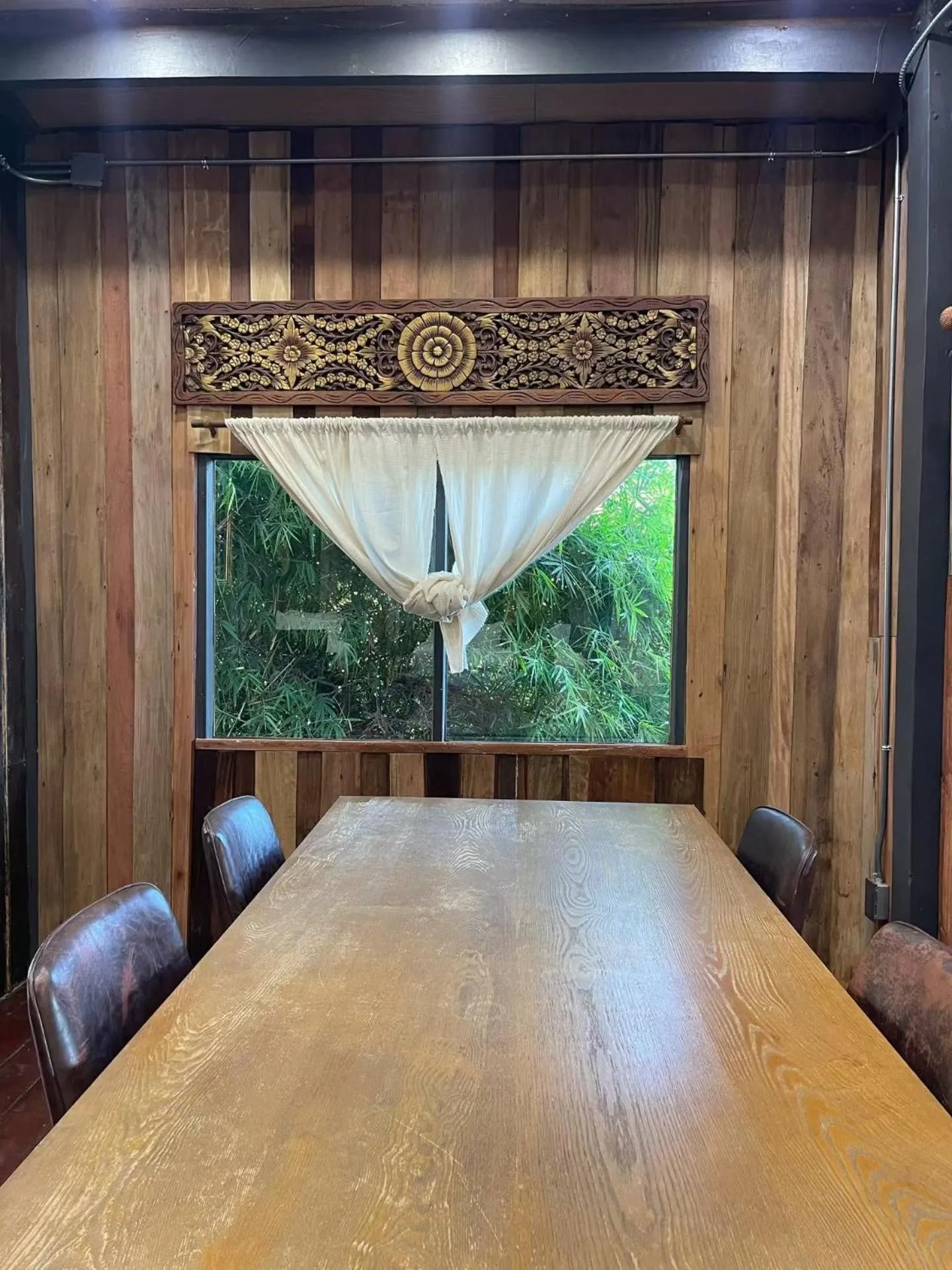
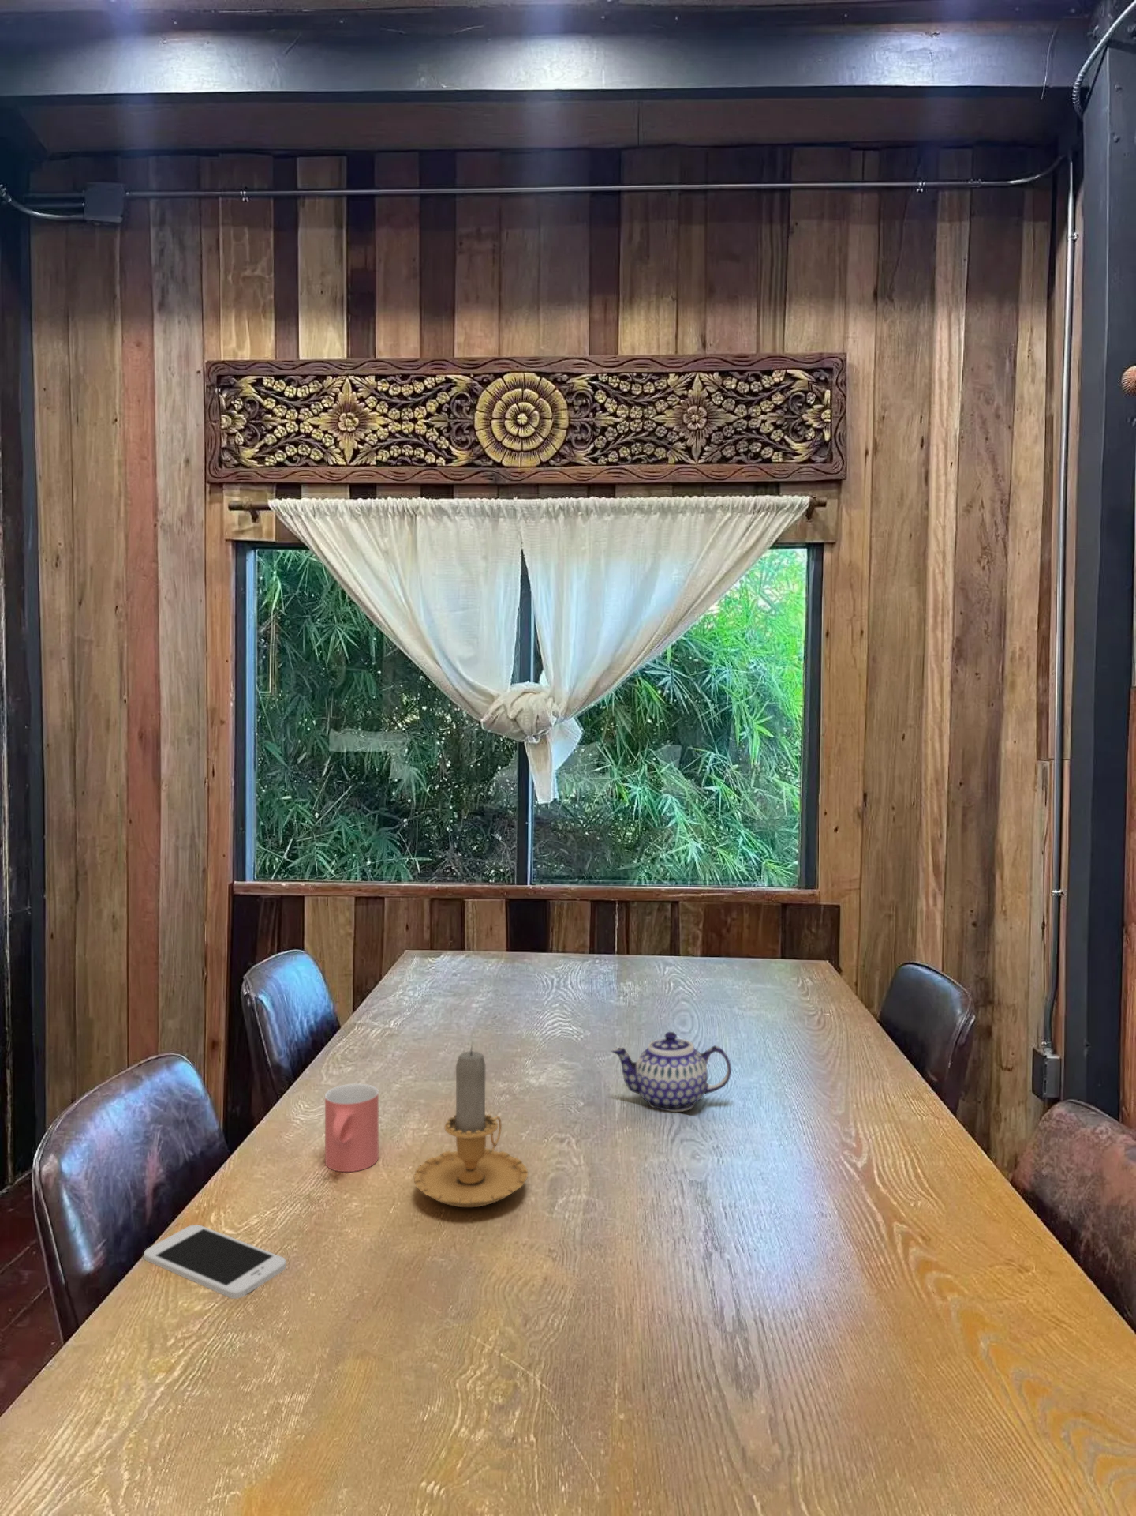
+ teapot (671, 1067)
+ candle (476, 1114)
+ cup (348, 1132)
+ smartphone (215, 1259)
